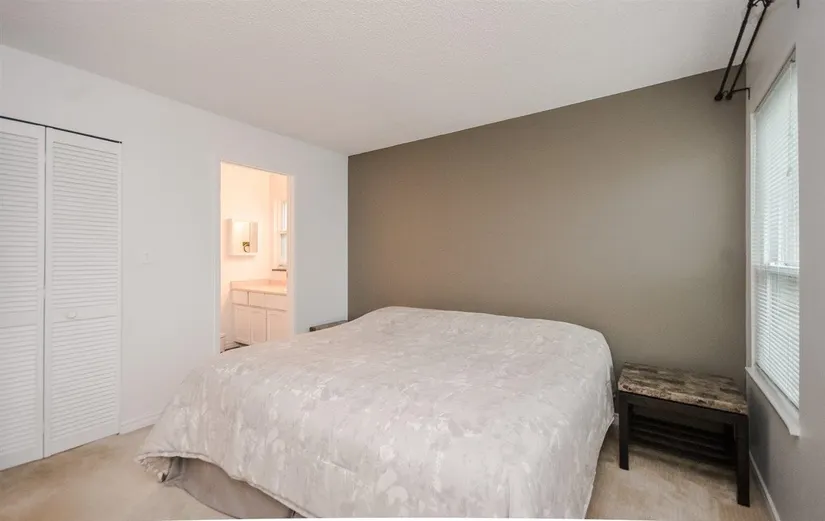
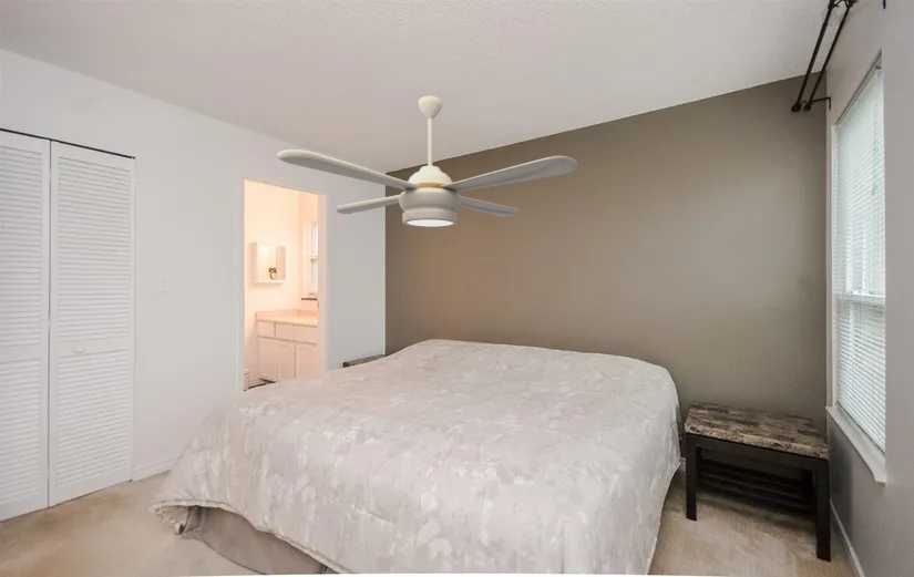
+ ceiling fan (430, 162)
